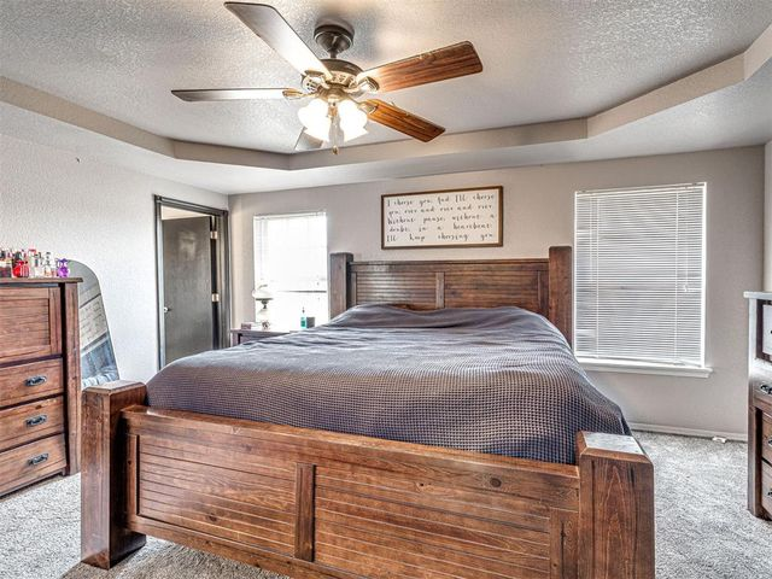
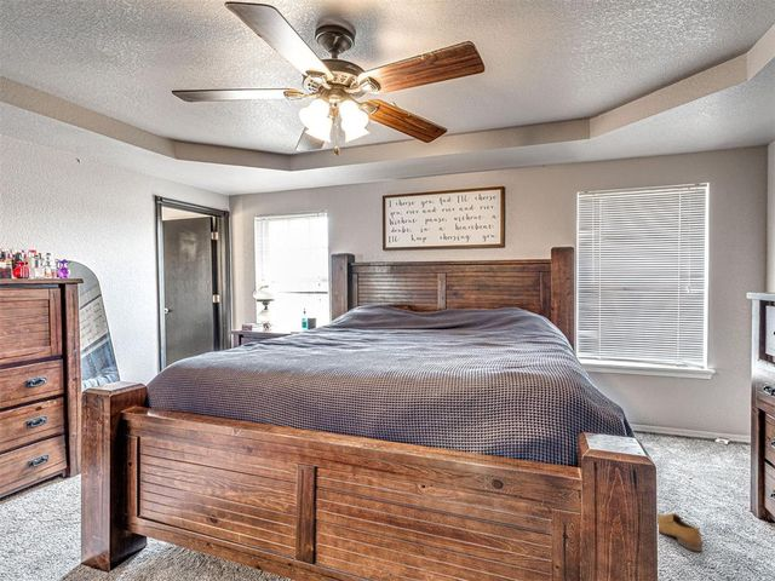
+ shoe (670, 522)
